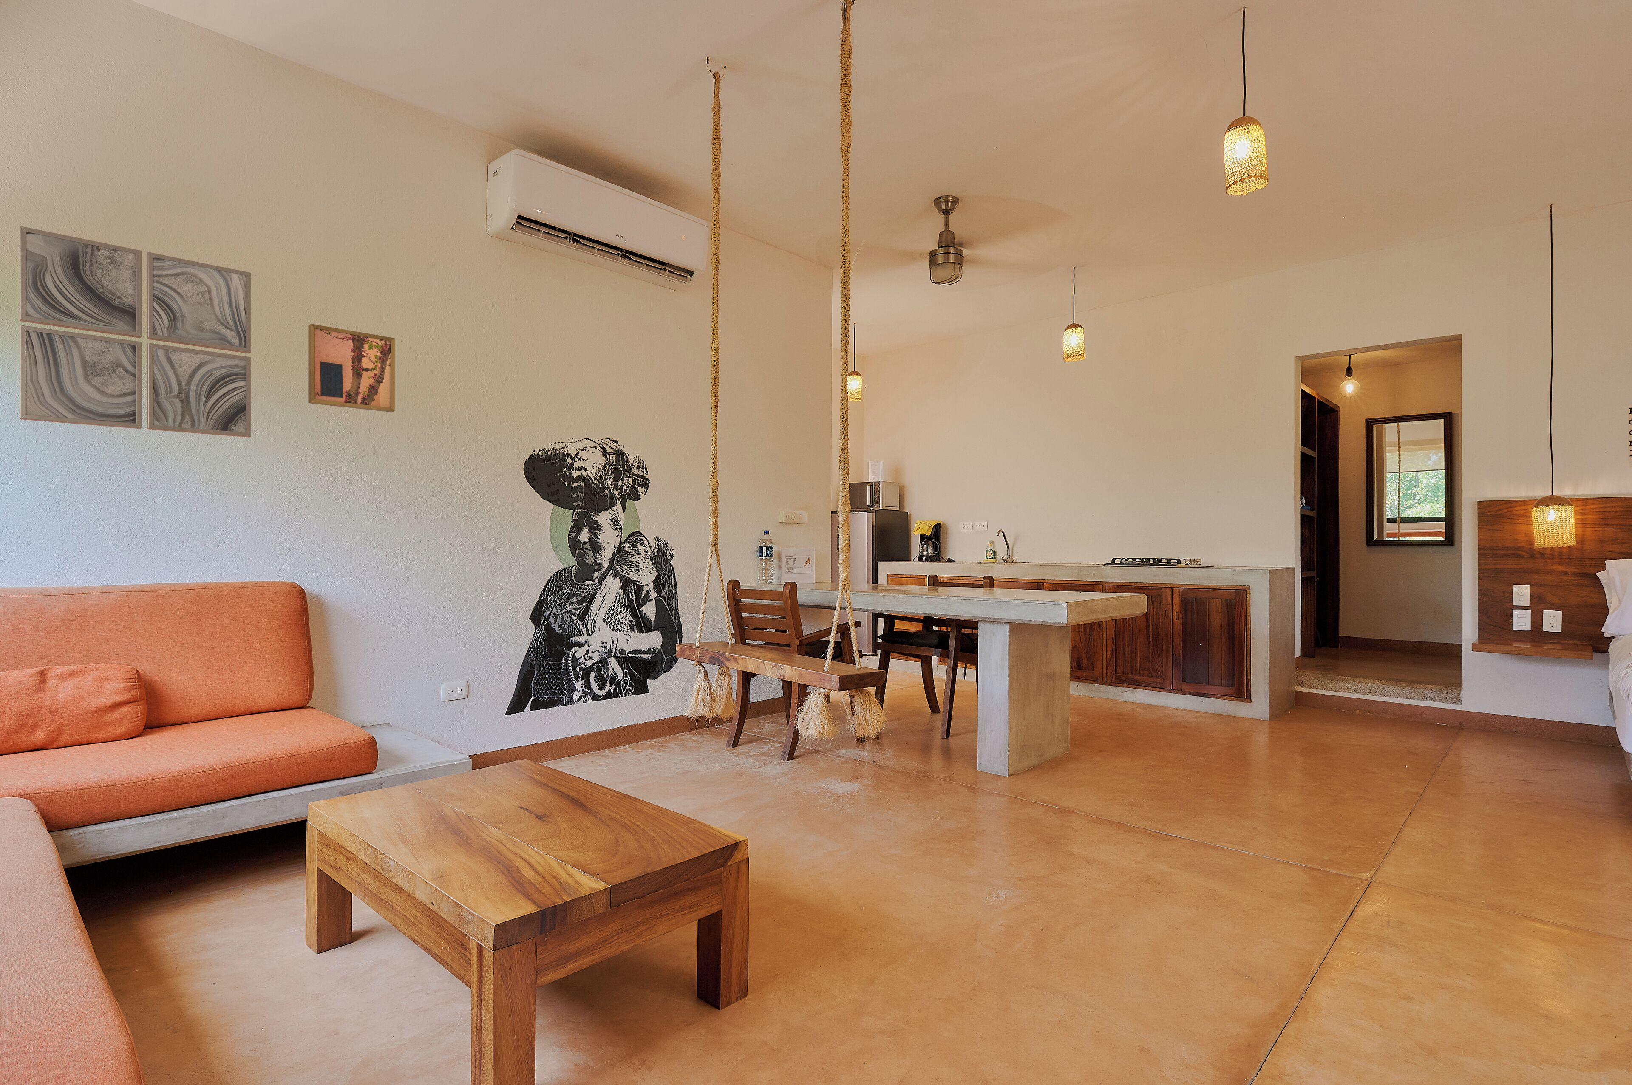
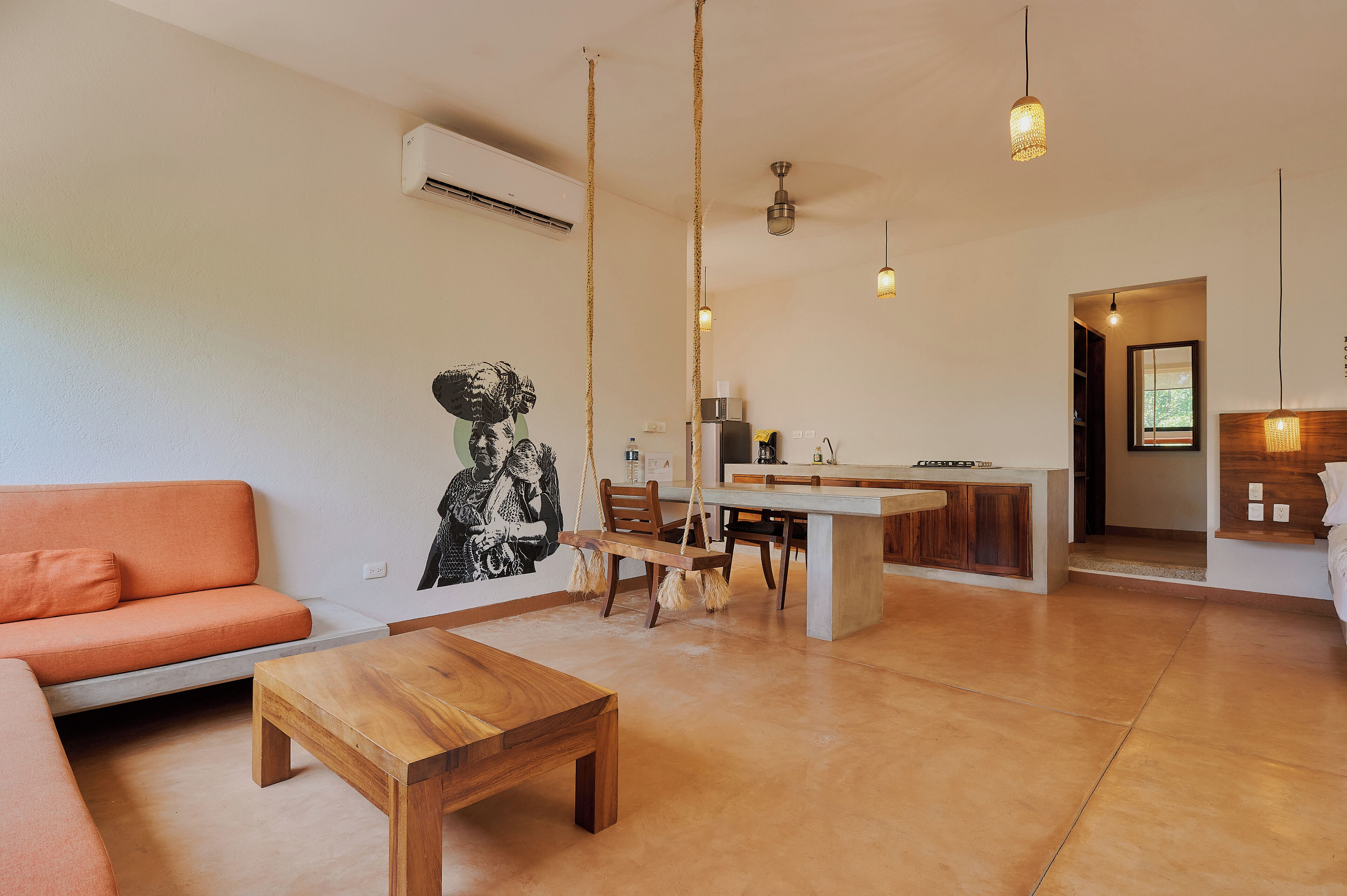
- wall art (141, 341)
- wall art (353, 369)
